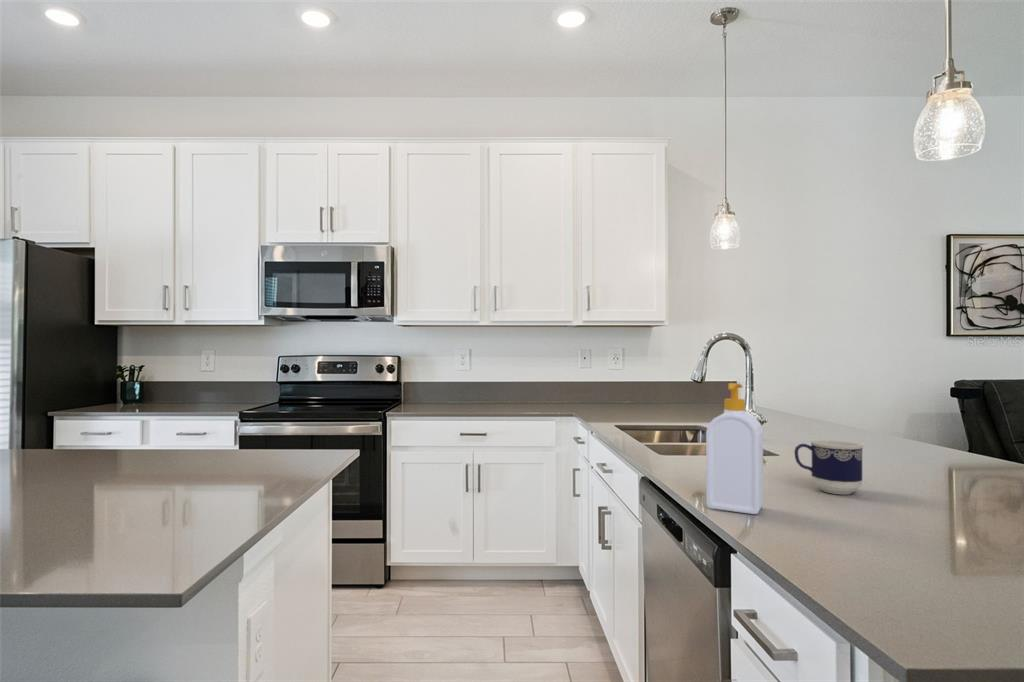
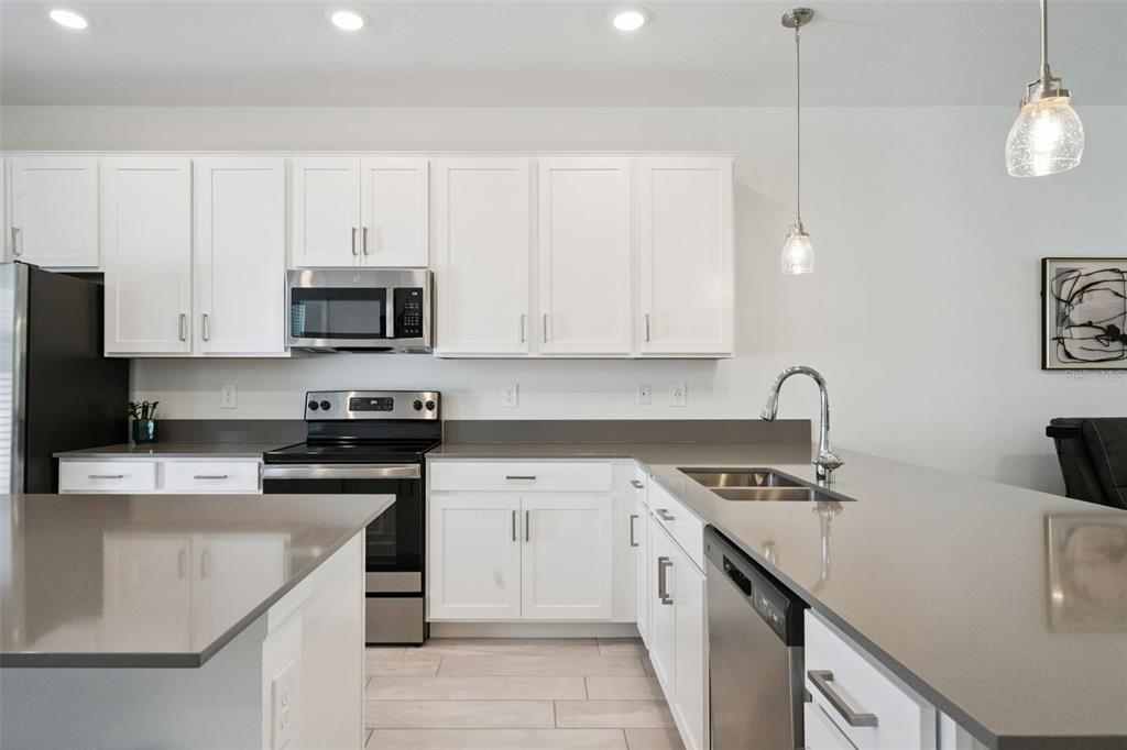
- soap bottle (734, 445)
- cup (828, 465)
